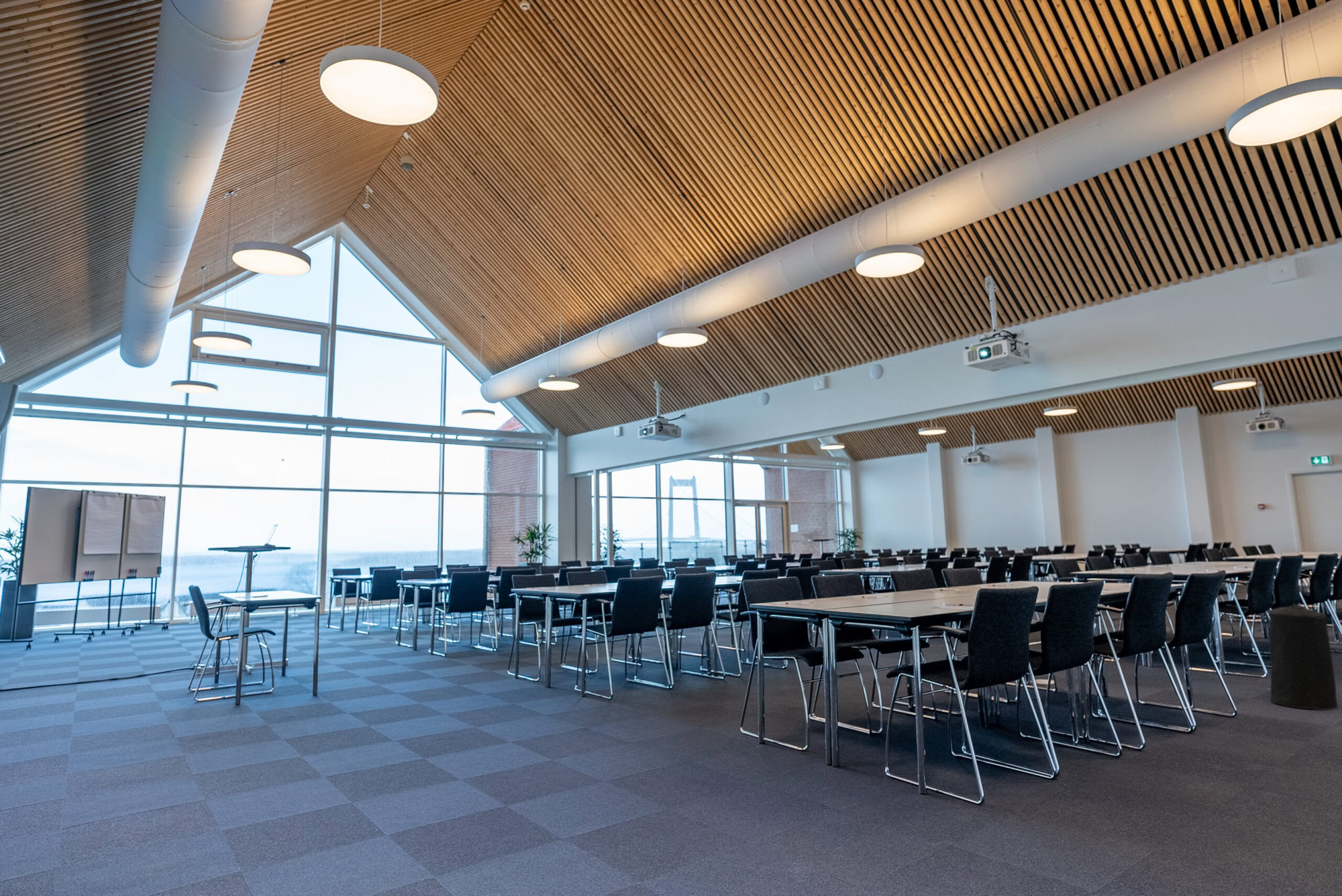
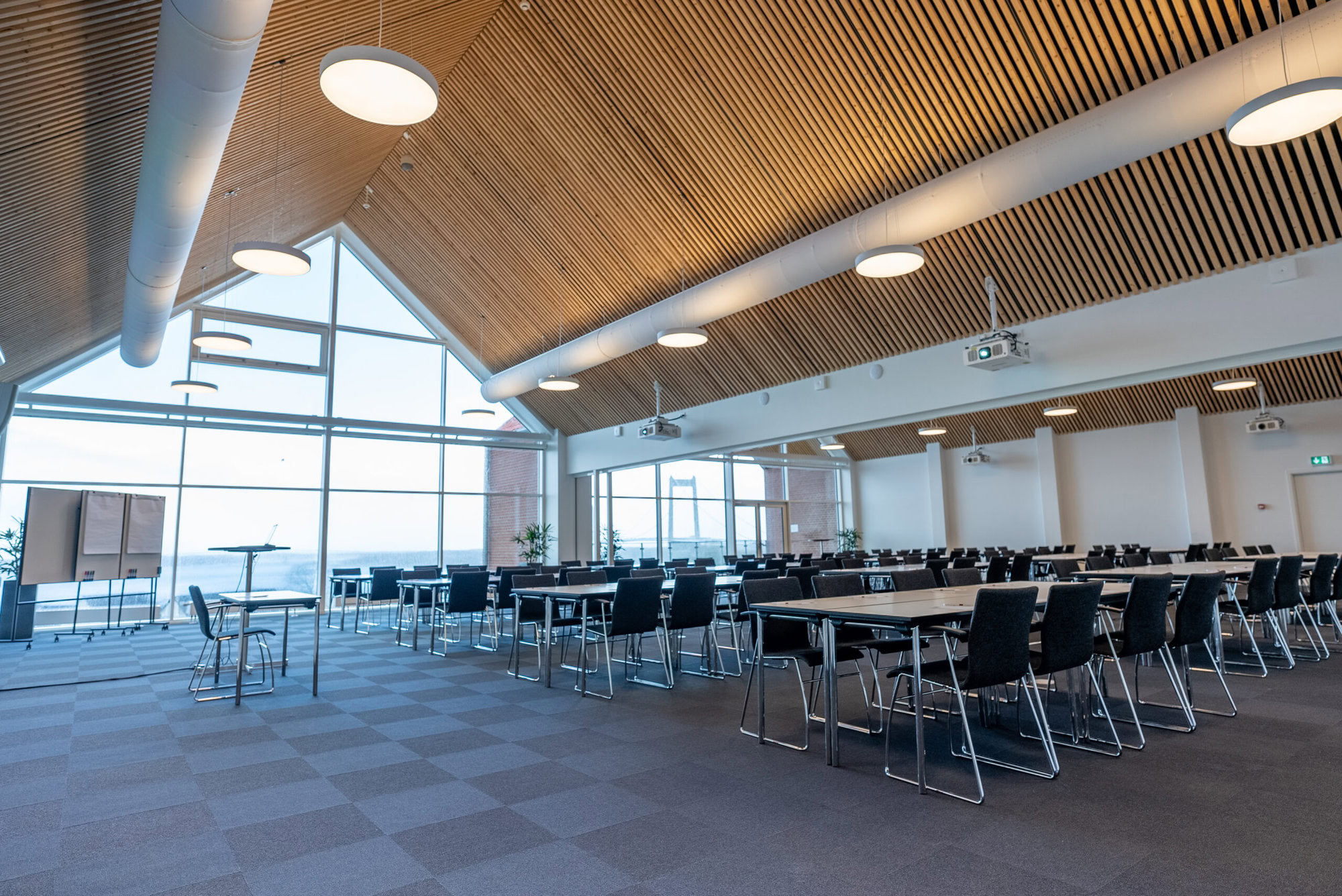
- trash can (1294, 653)
